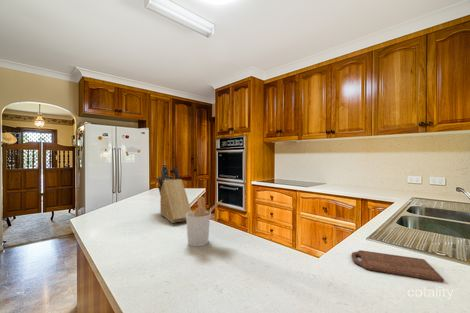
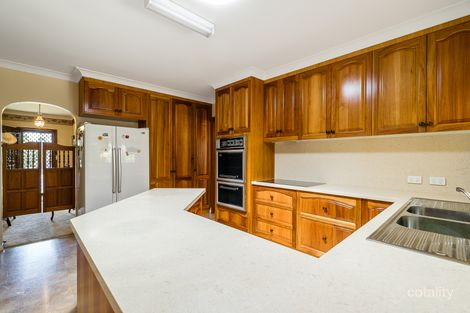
- cutting board (390, 263)
- knife block (173, 190)
- utensil holder (204, 221)
